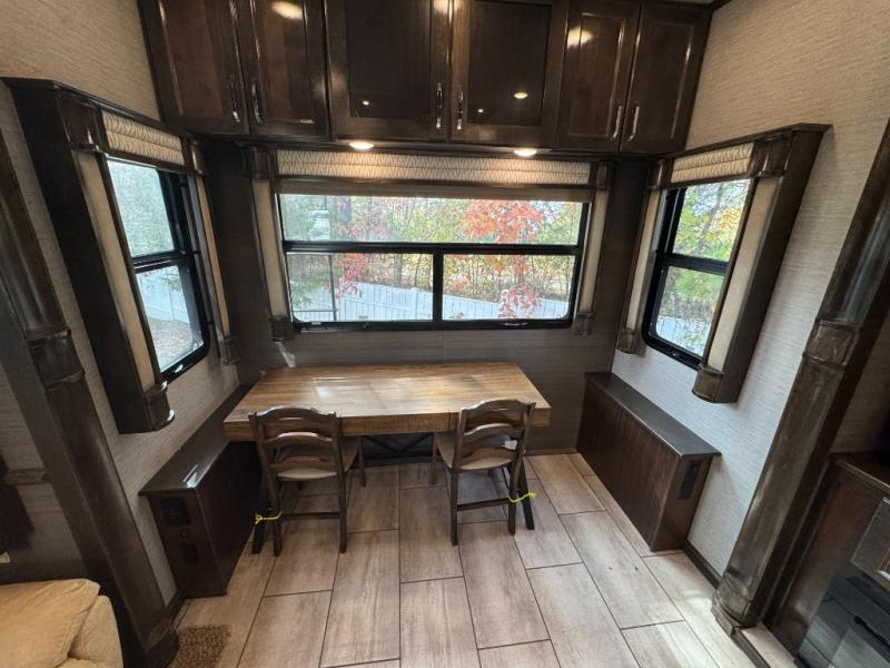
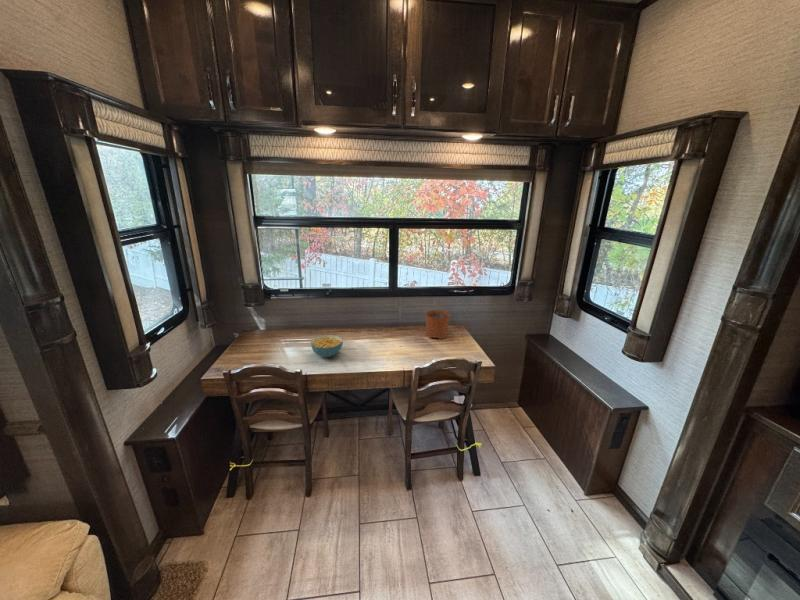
+ plant pot (437, 319)
+ cereal bowl (327, 348)
